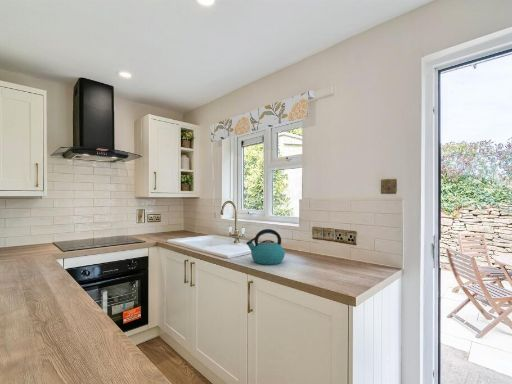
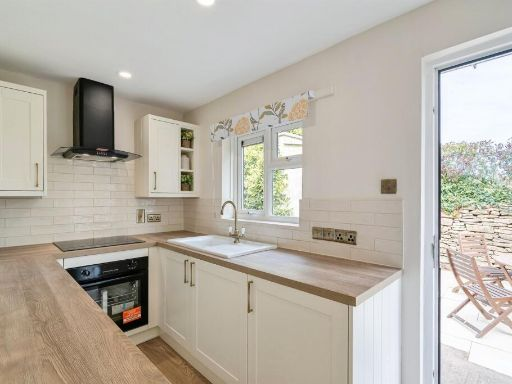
- kettle (265, 245)
